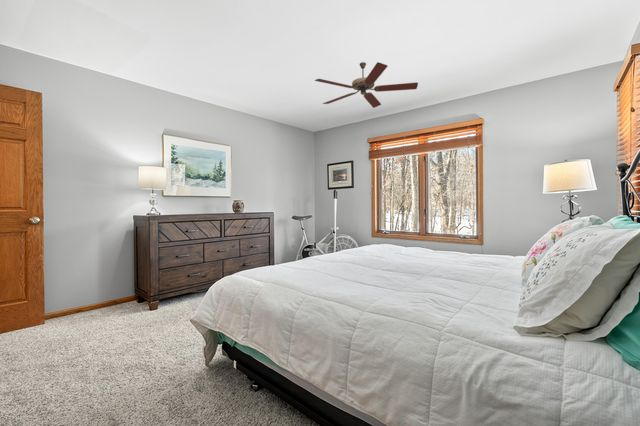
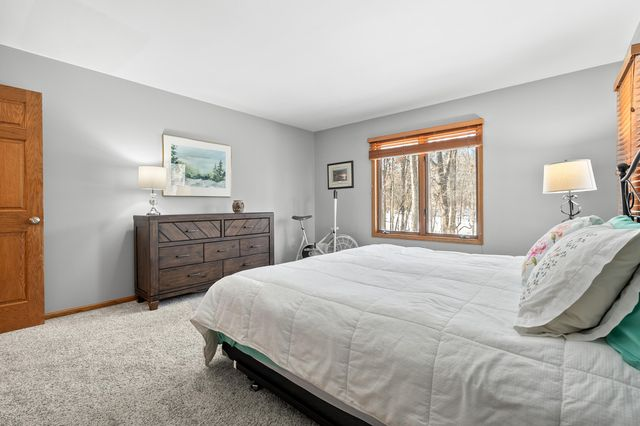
- ceiling fan (366, 78)
